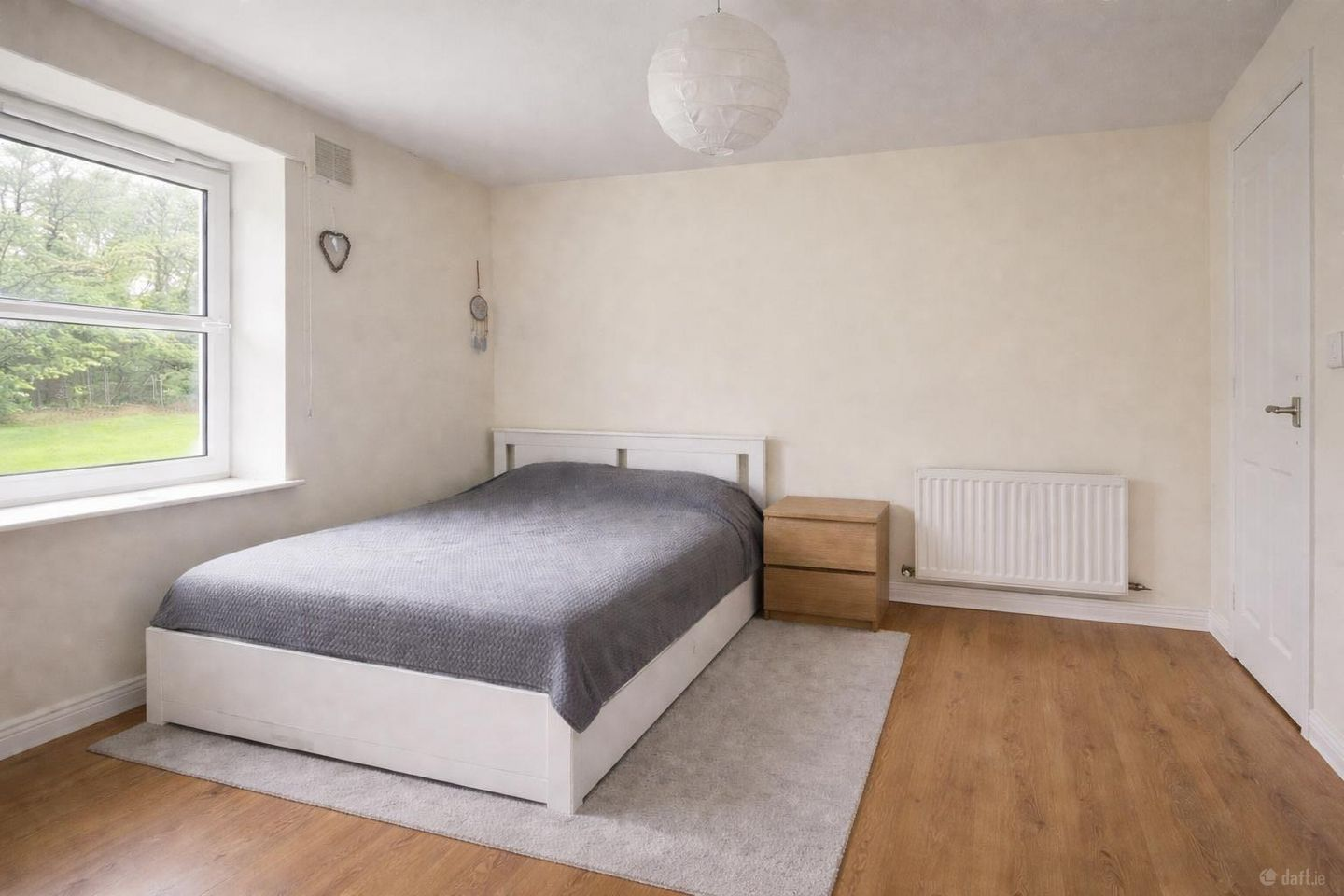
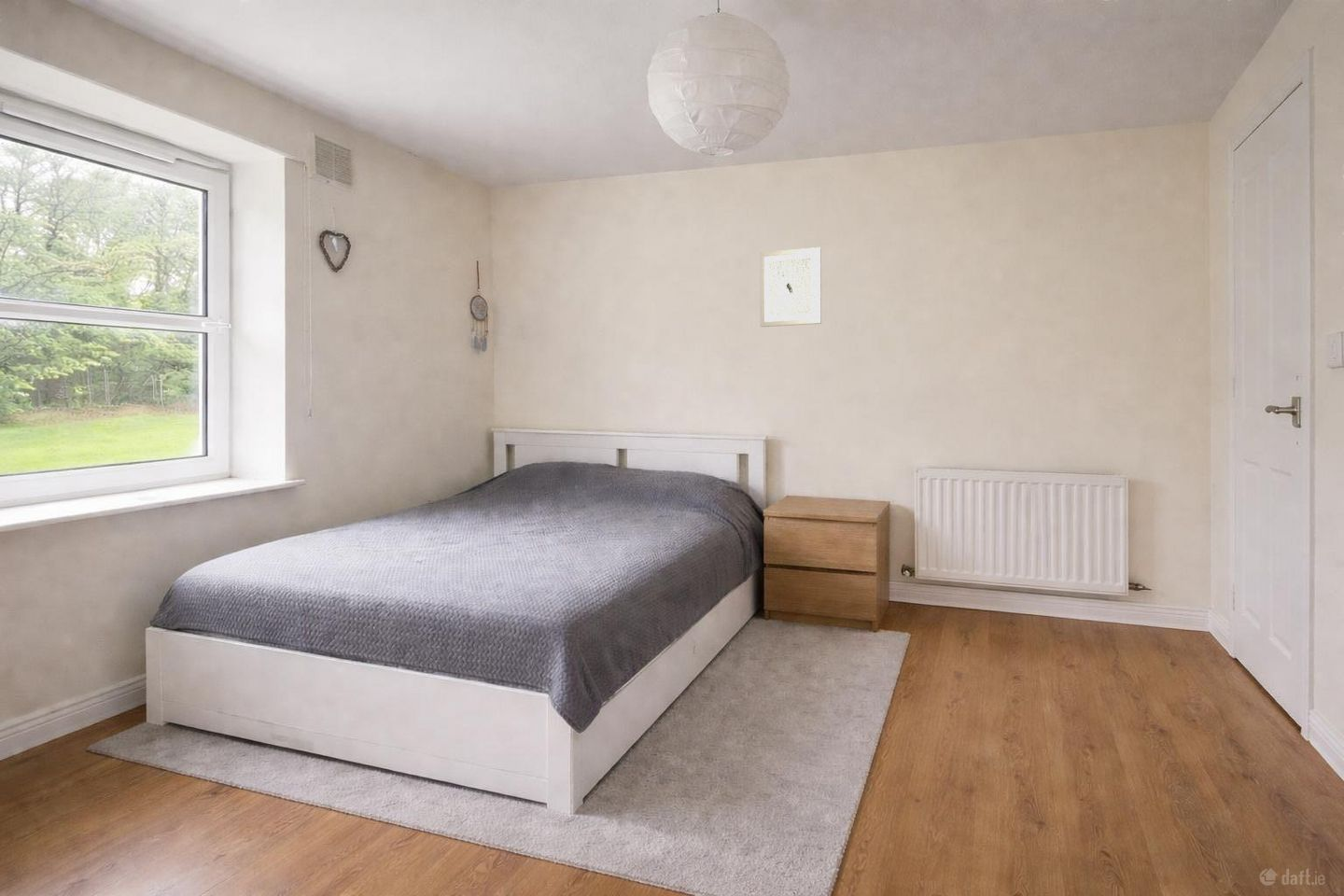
+ wall art (790, 287)
